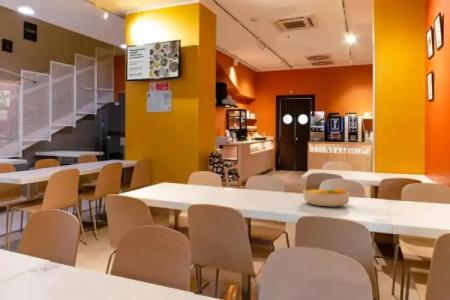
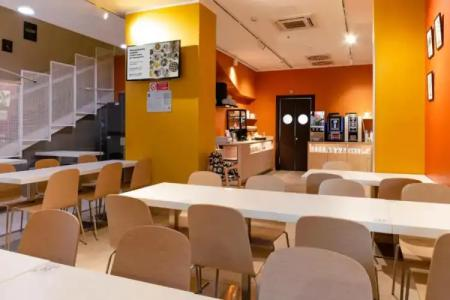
- fruit bowl (325, 195)
